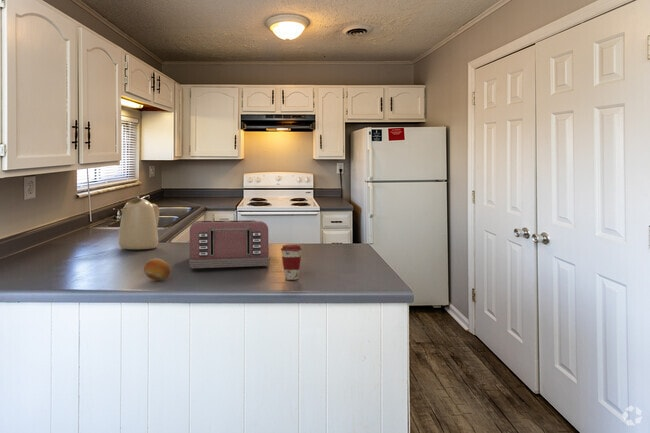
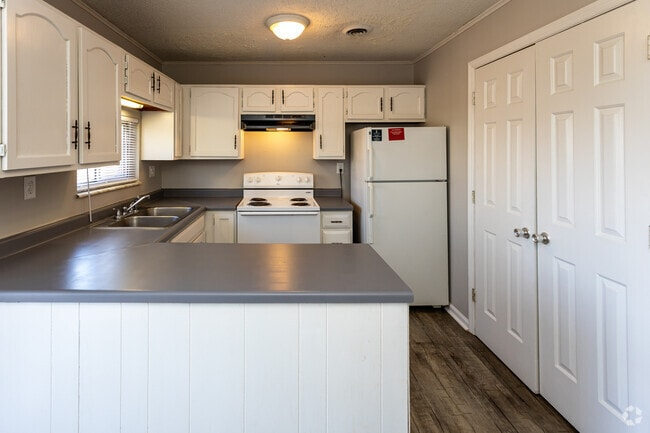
- fruit (157, 269)
- kettle (140, 223)
- coffee cup (291, 262)
- toaster (228, 242)
